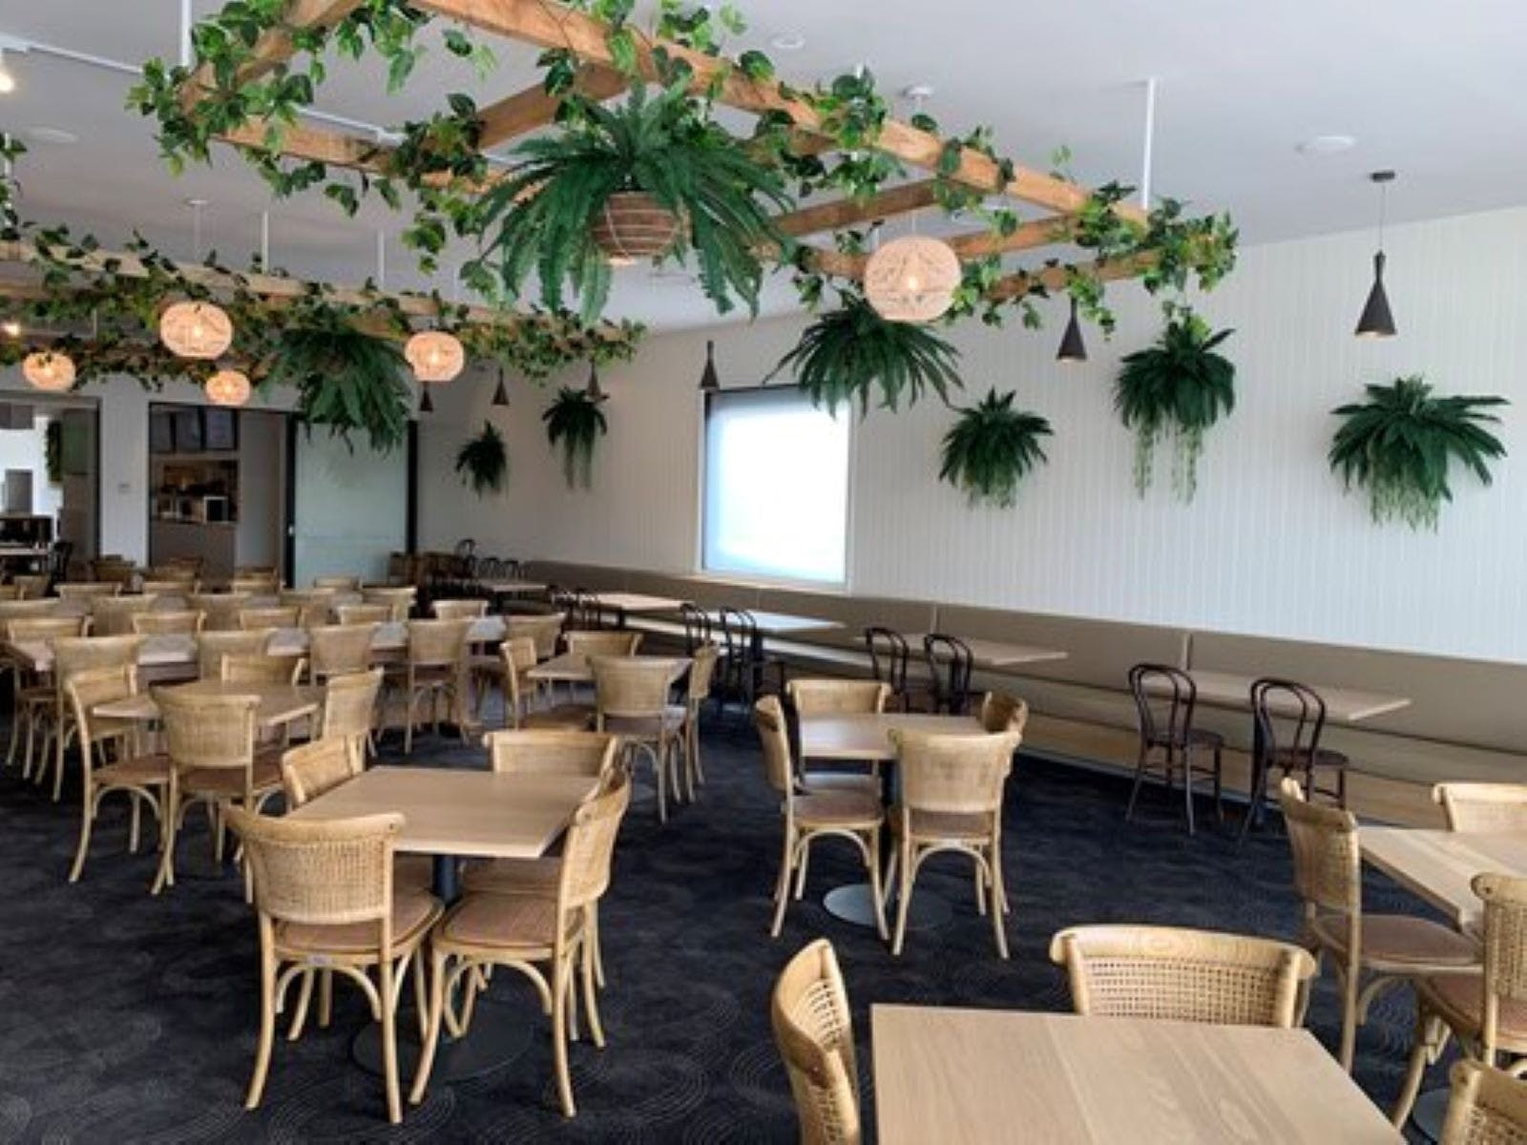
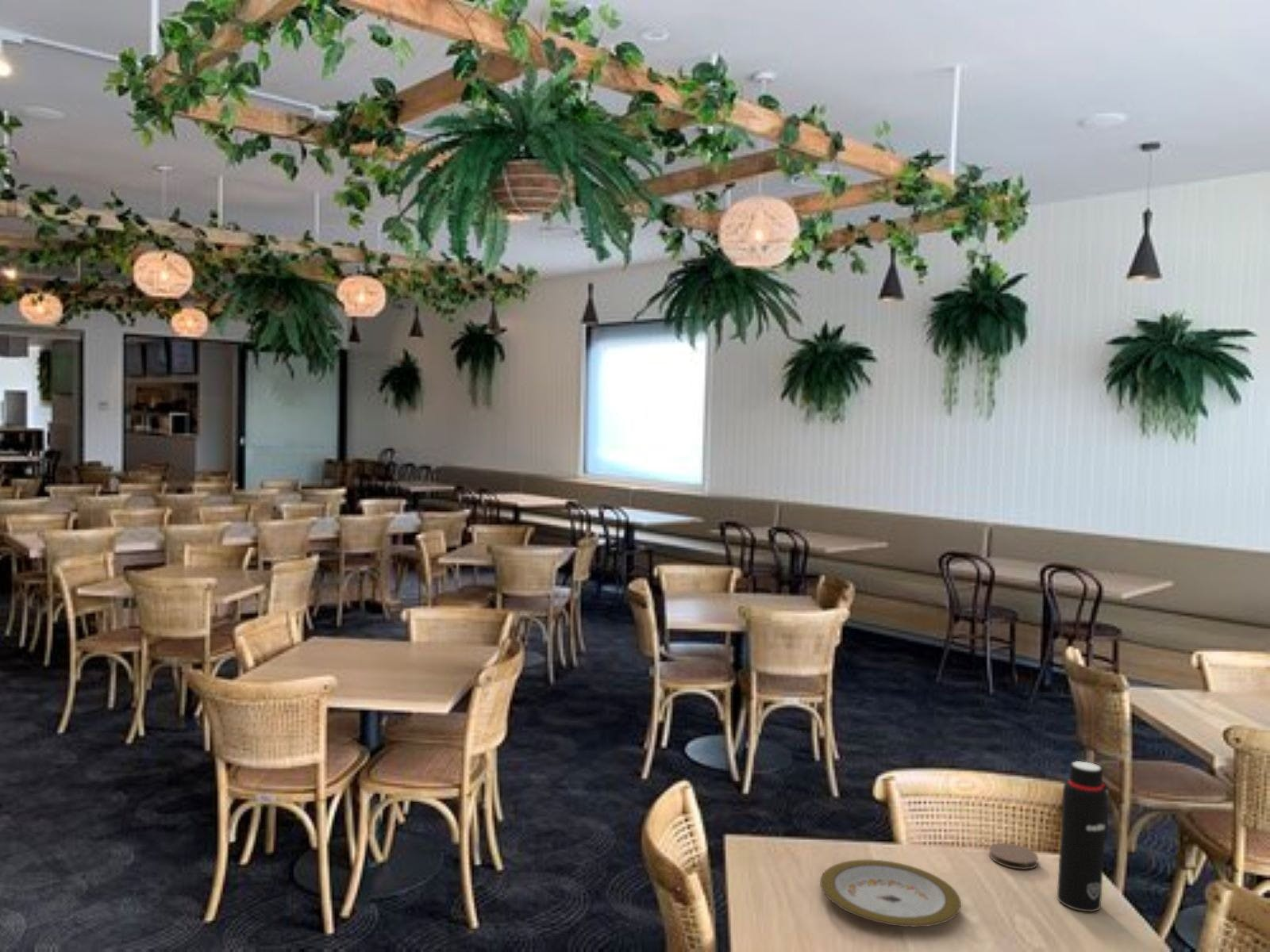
+ coaster (1013, 855)
+ plate (889, 895)
+ water bottle (1086, 834)
